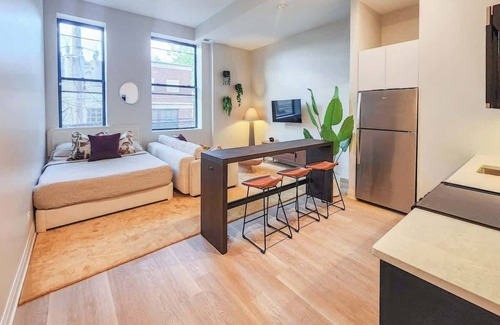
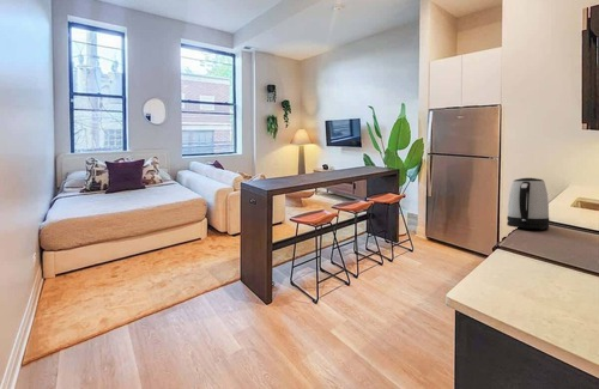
+ kettle (526, 202)
